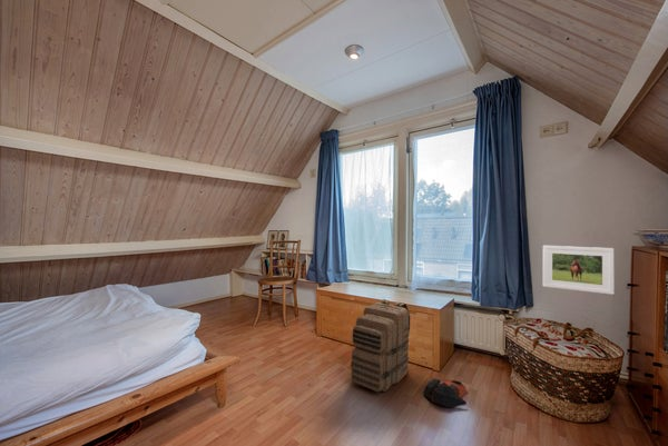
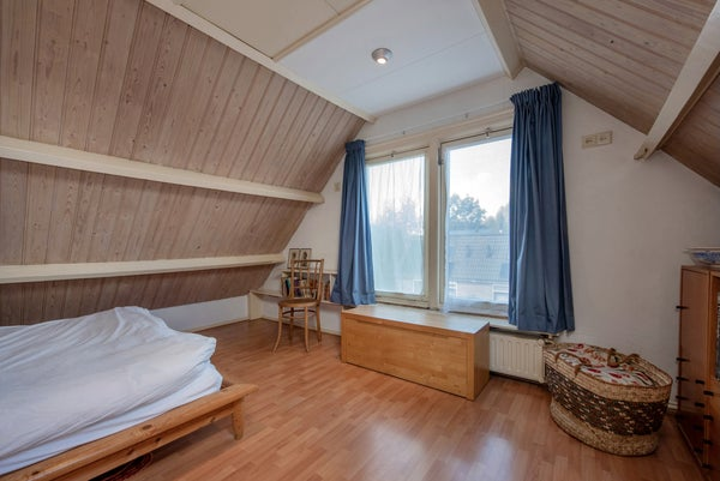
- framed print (576, 268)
- bag (448, 386)
- backpack (382, 340)
